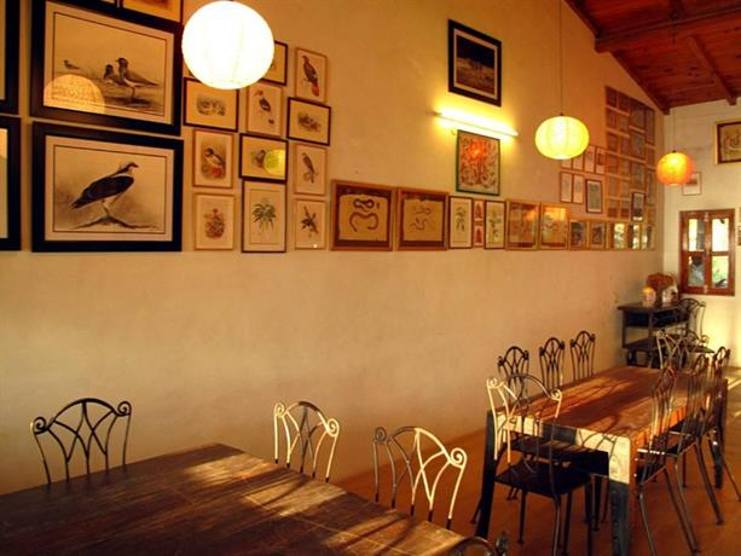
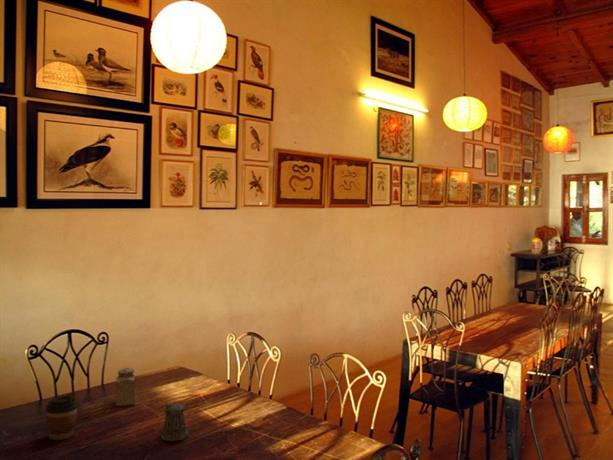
+ coffee cup (61, 415)
+ salt shaker (125, 385)
+ pepper shaker (177, 419)
